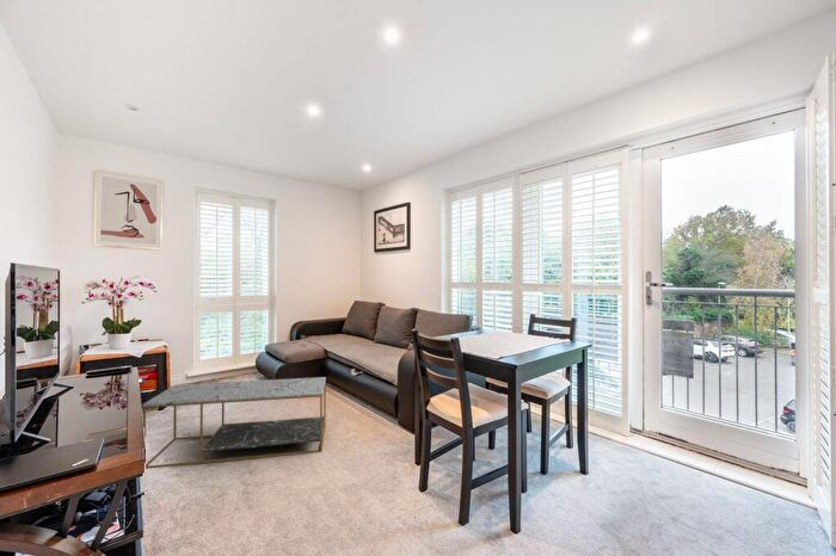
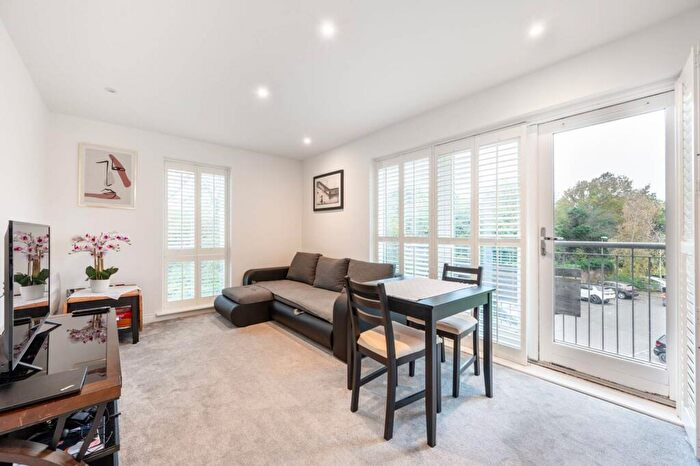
- coffee table (245, 422)
